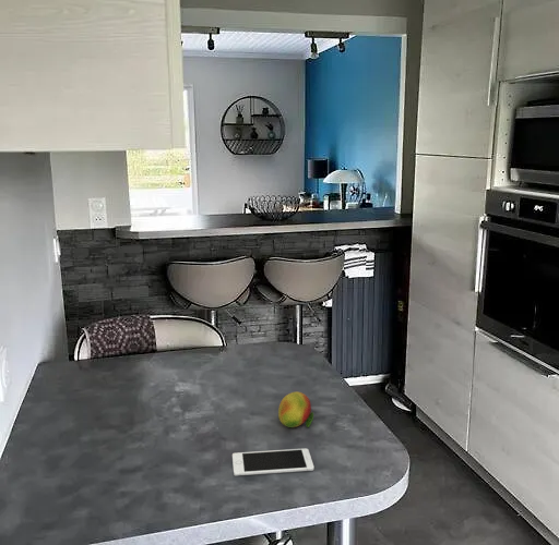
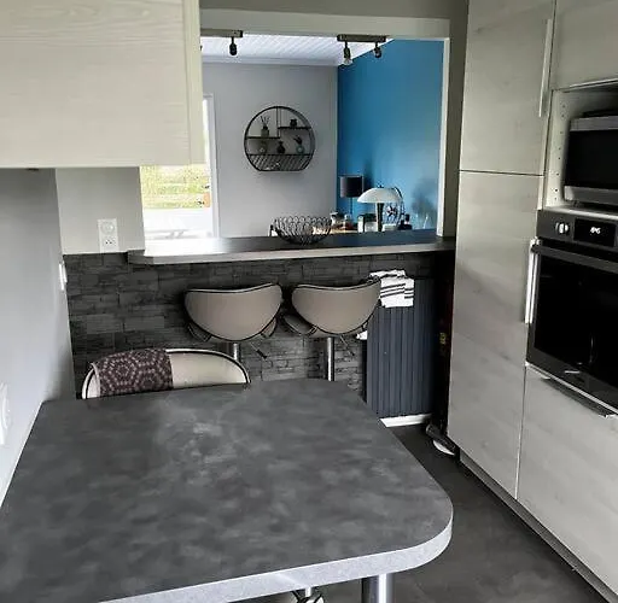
- cell phone (272, 461)
- fruit (295, 409)
